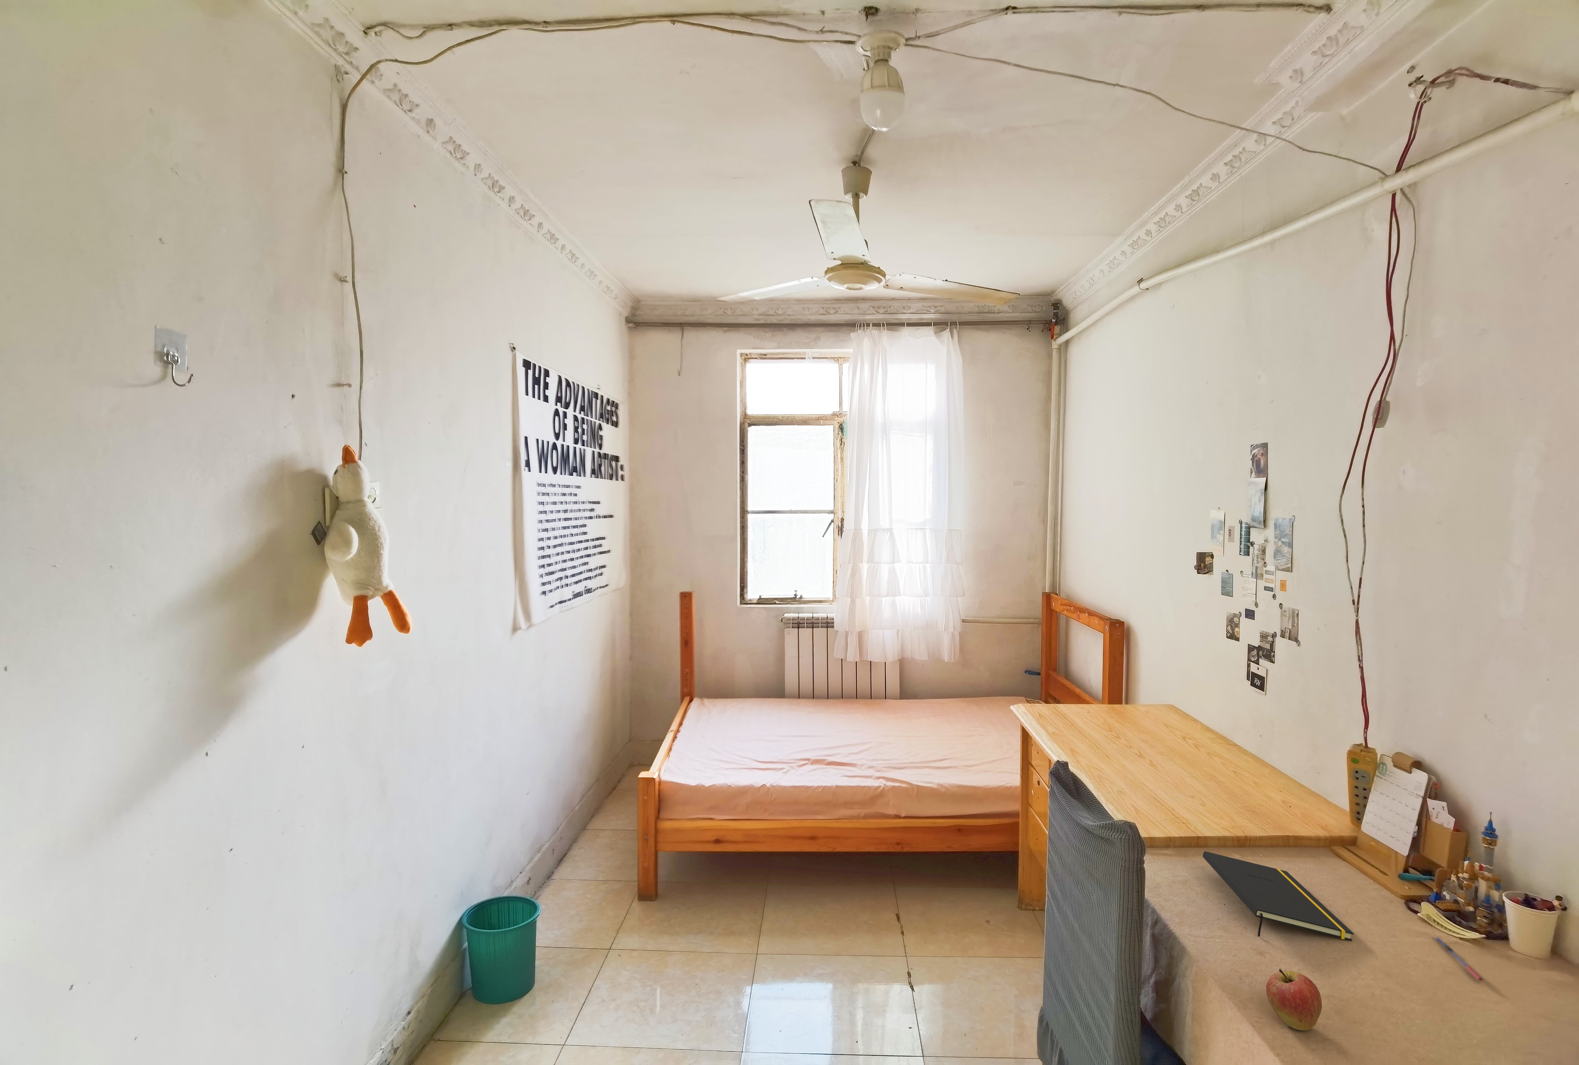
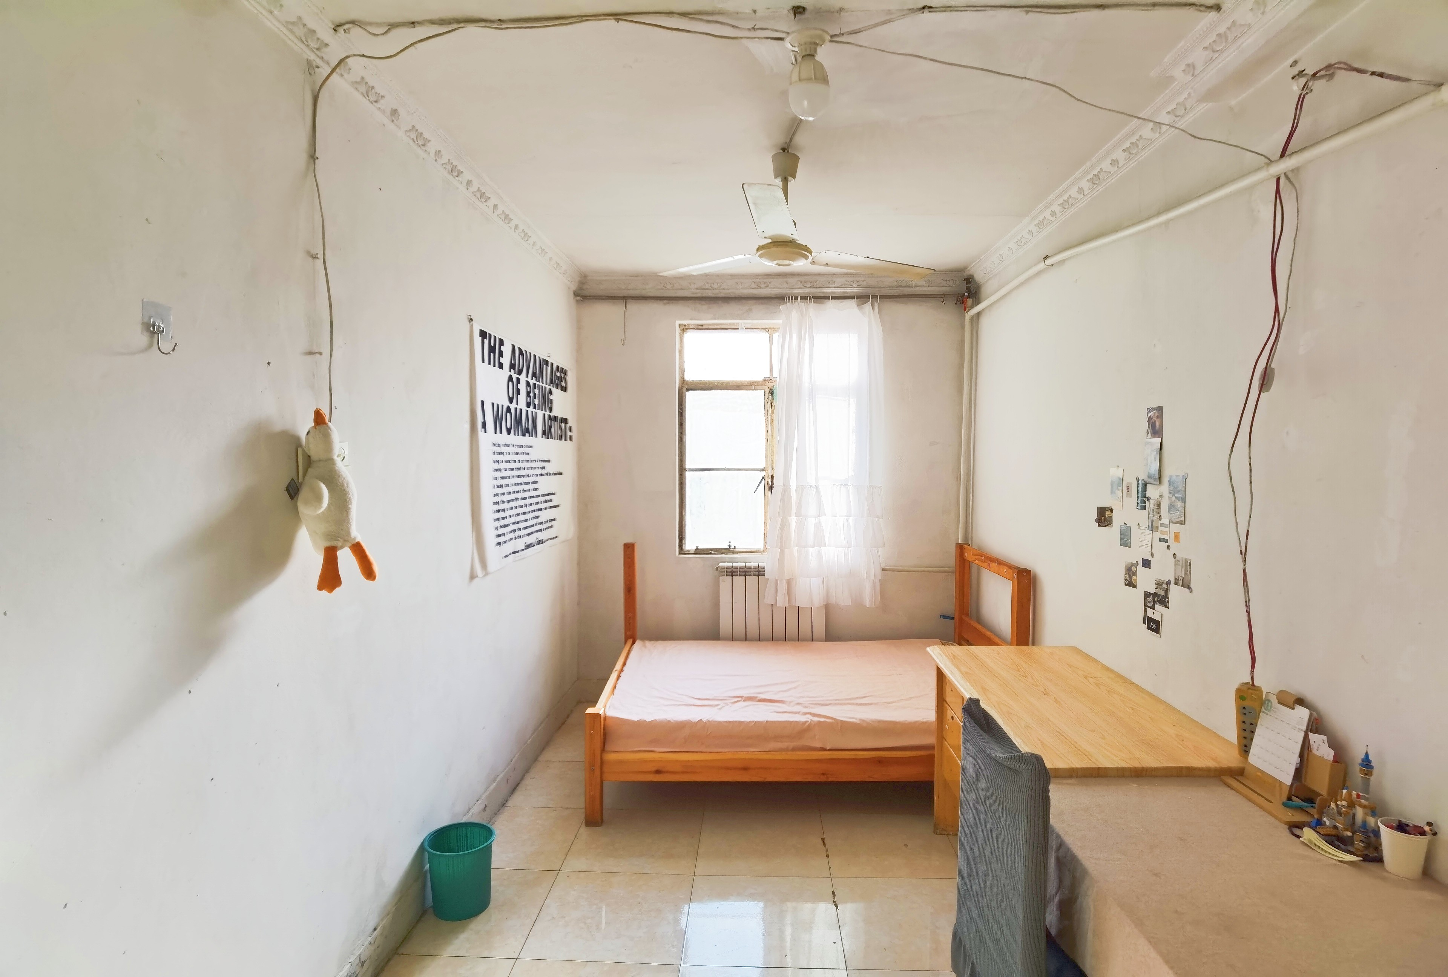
- notepad (1272, 891)
- pen (1457, 956)
- fruit (1294, 996)
